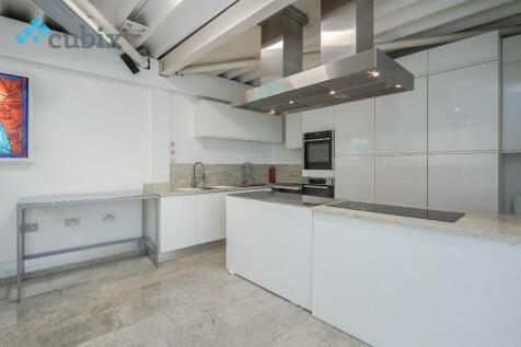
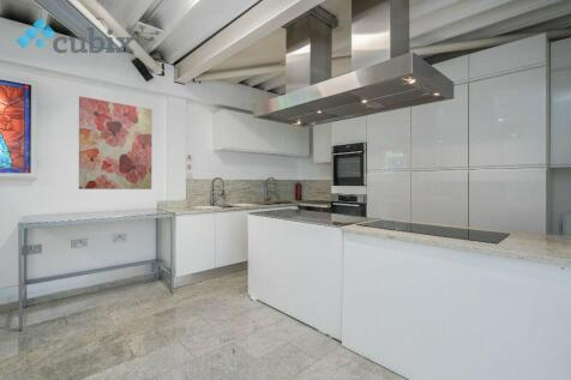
+ wall art (118, 146)
